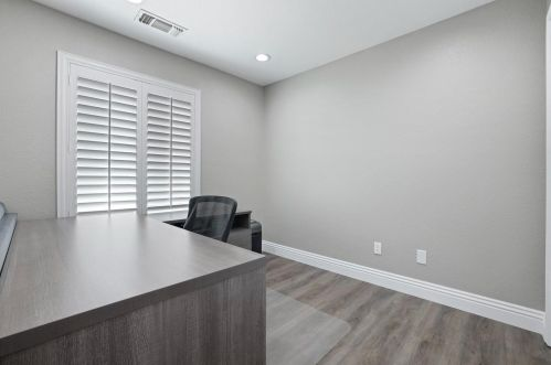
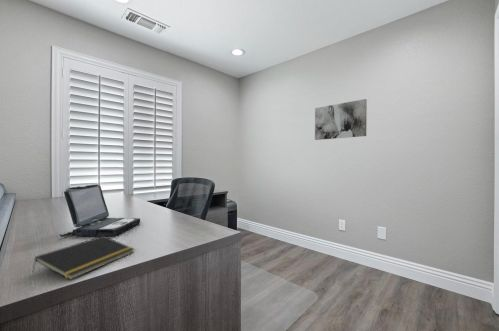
+ wall art (338, 121)
+ notepad (89, 254)
+ laptop (103, 207)
